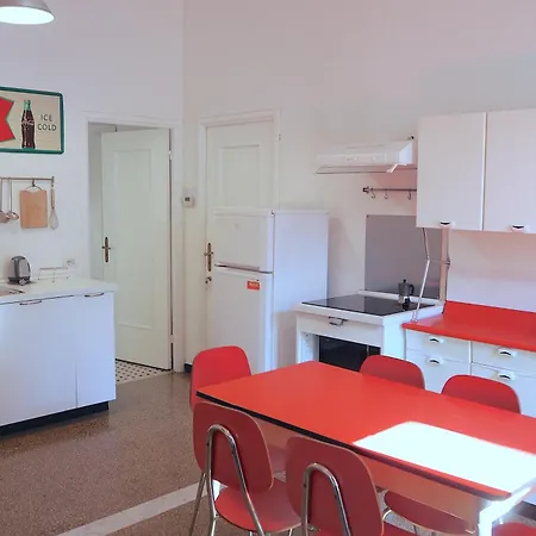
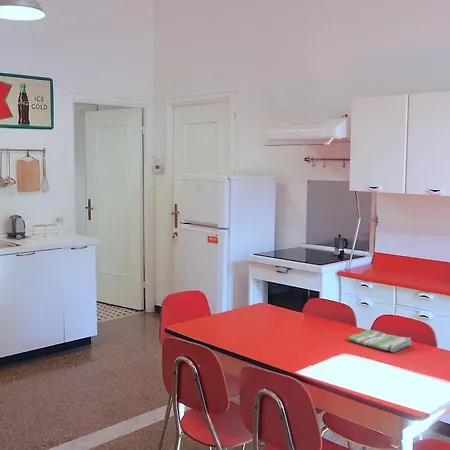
+ dish towel (379, 339)
